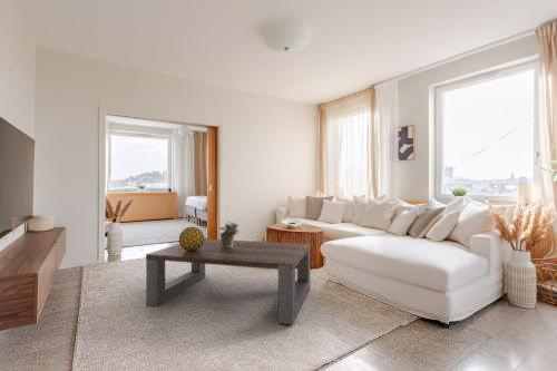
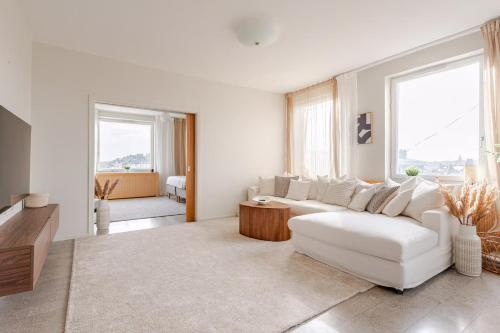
- coffee table (234, 265)
- decorative ball (192, 238)
- potted plant (231, 233)
